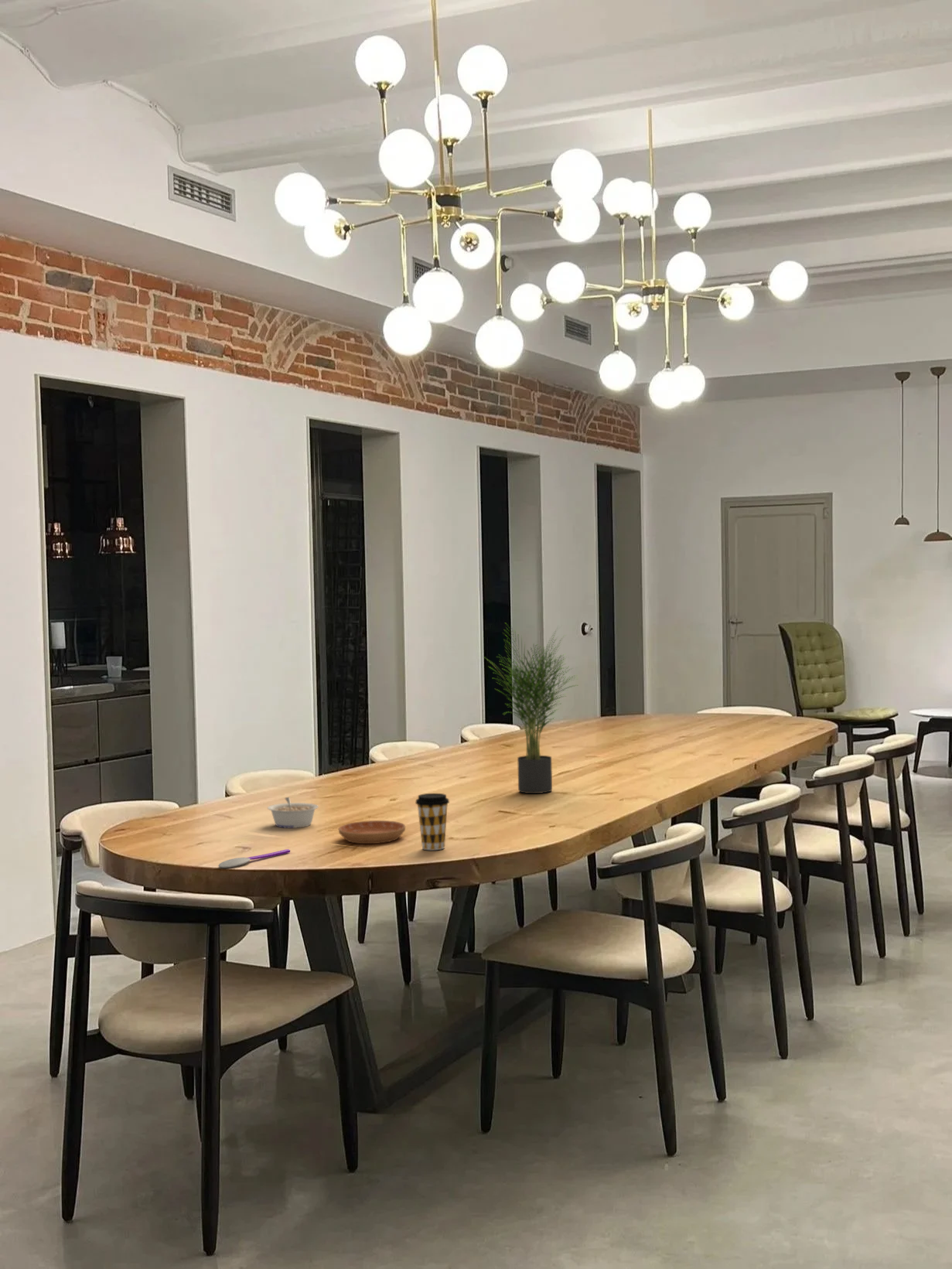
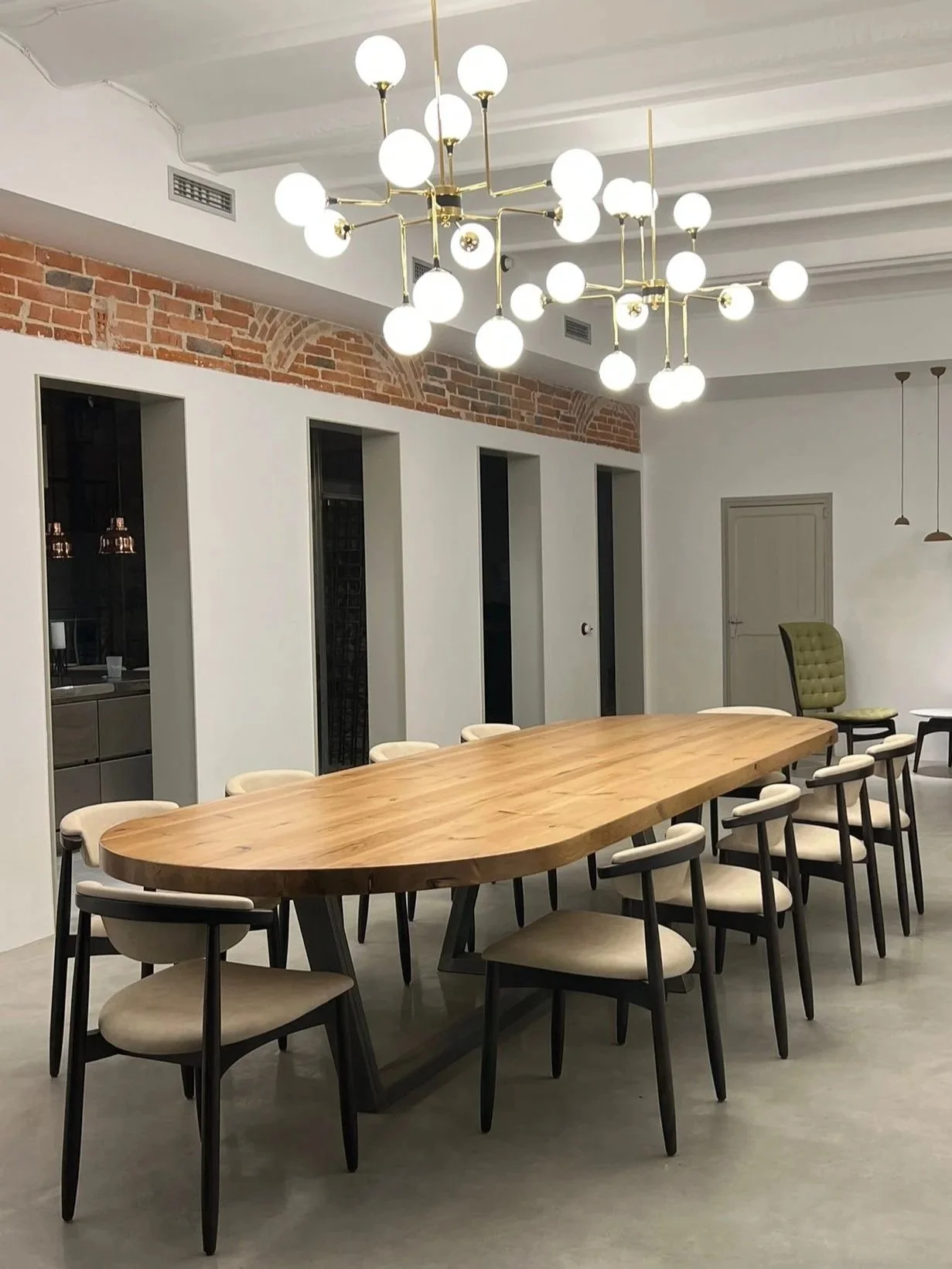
- potted plant (538, 704)
- saucer (372, 832)
- legume (292, 814)
- coffee cup (432, 821)
- spoon (255, 857)
